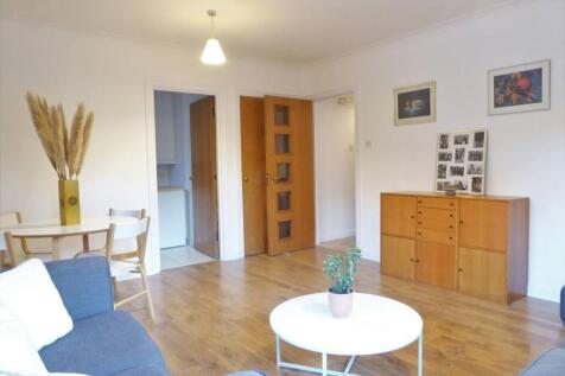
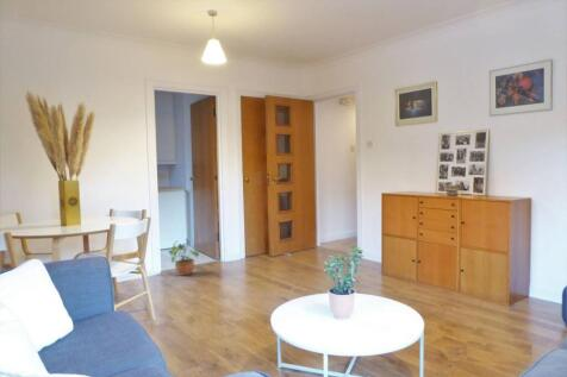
+ potted plant (181, 257)
